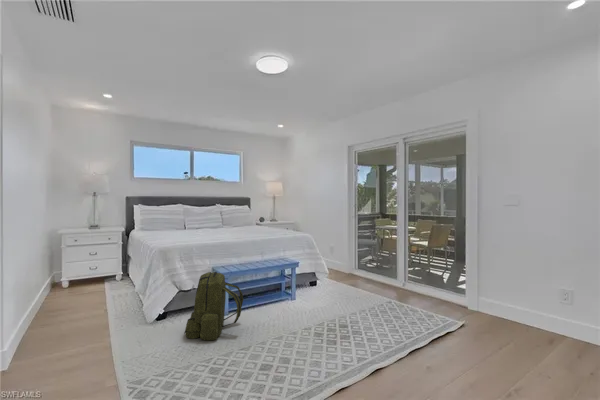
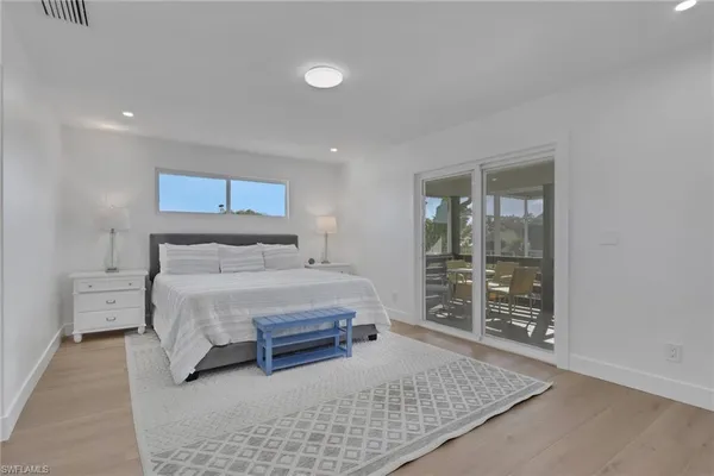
- backpack (215, 300)
